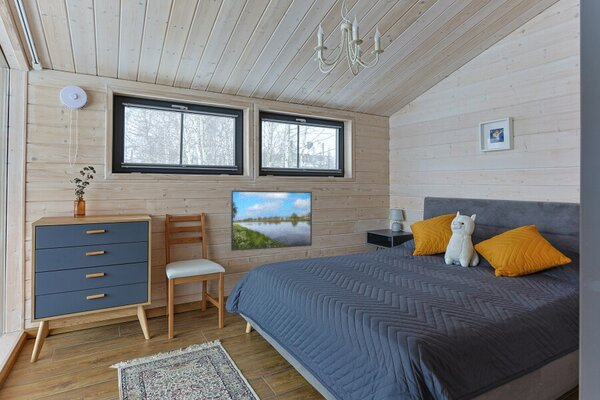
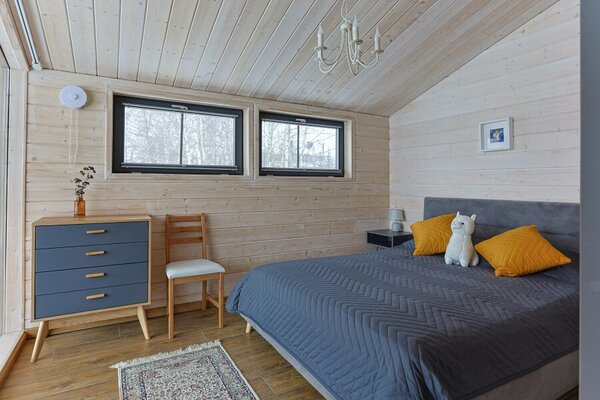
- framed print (273, 219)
